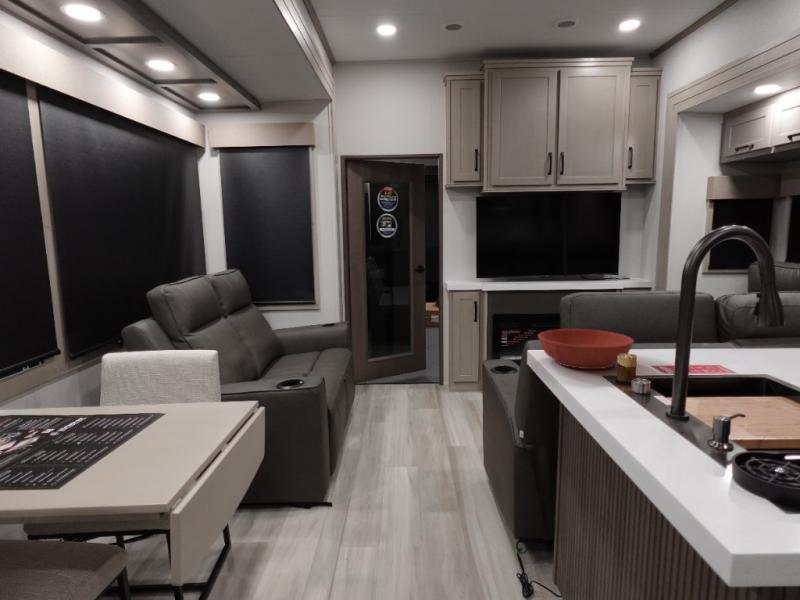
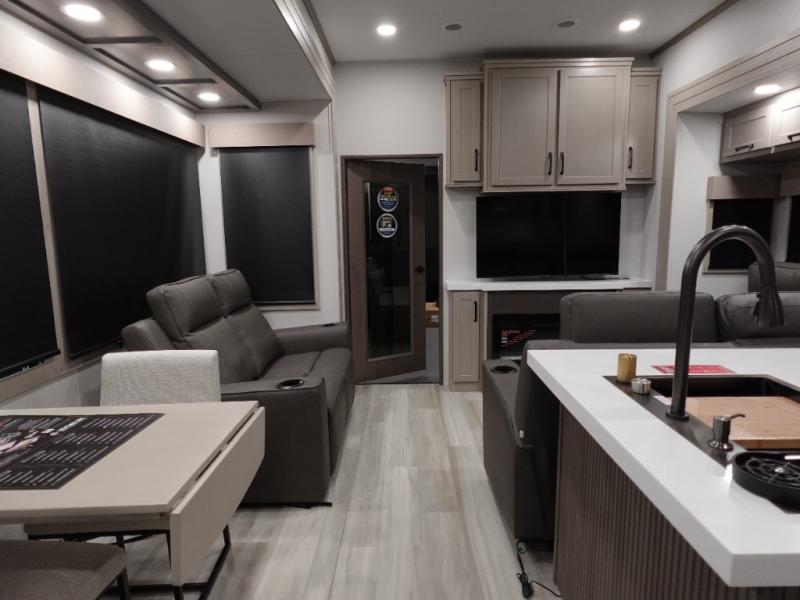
- bowl (583, 349)
